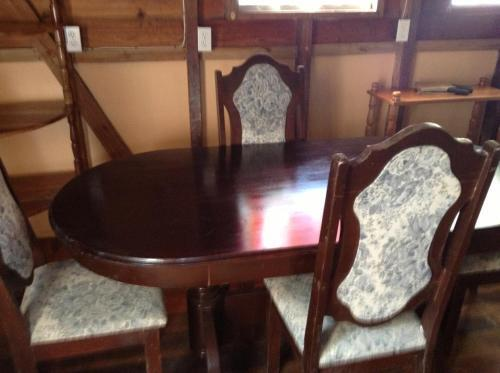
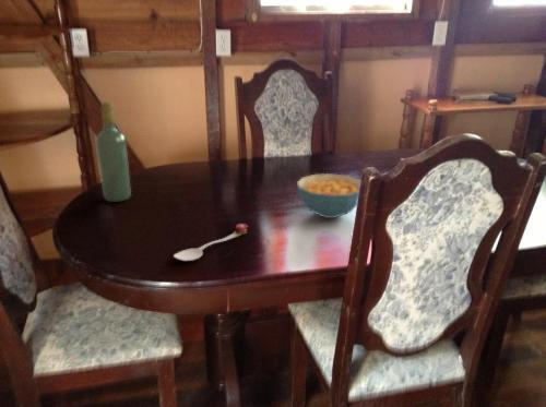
+ wine bottle (111, 152)
+ cereal bowl (330, 199)
+ spoon (213, 241)
